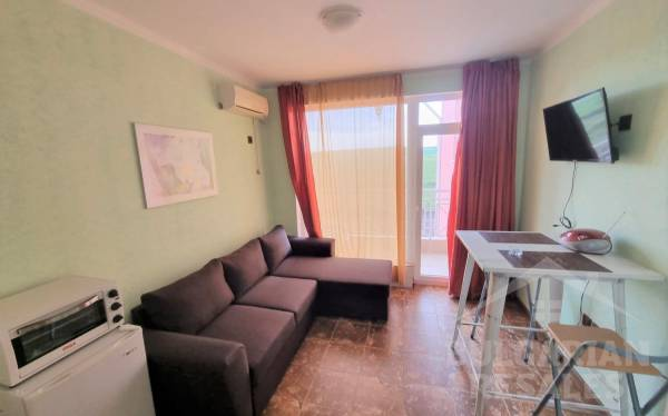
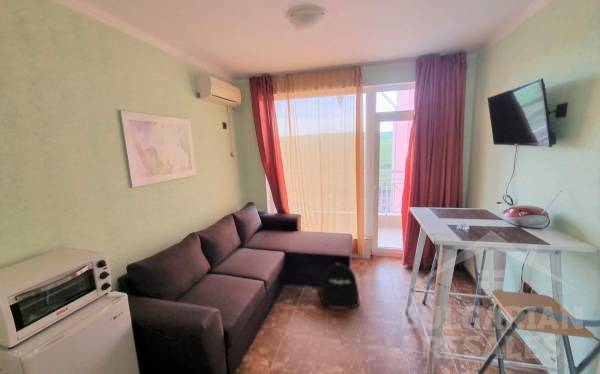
+ backpack (337, 282)
